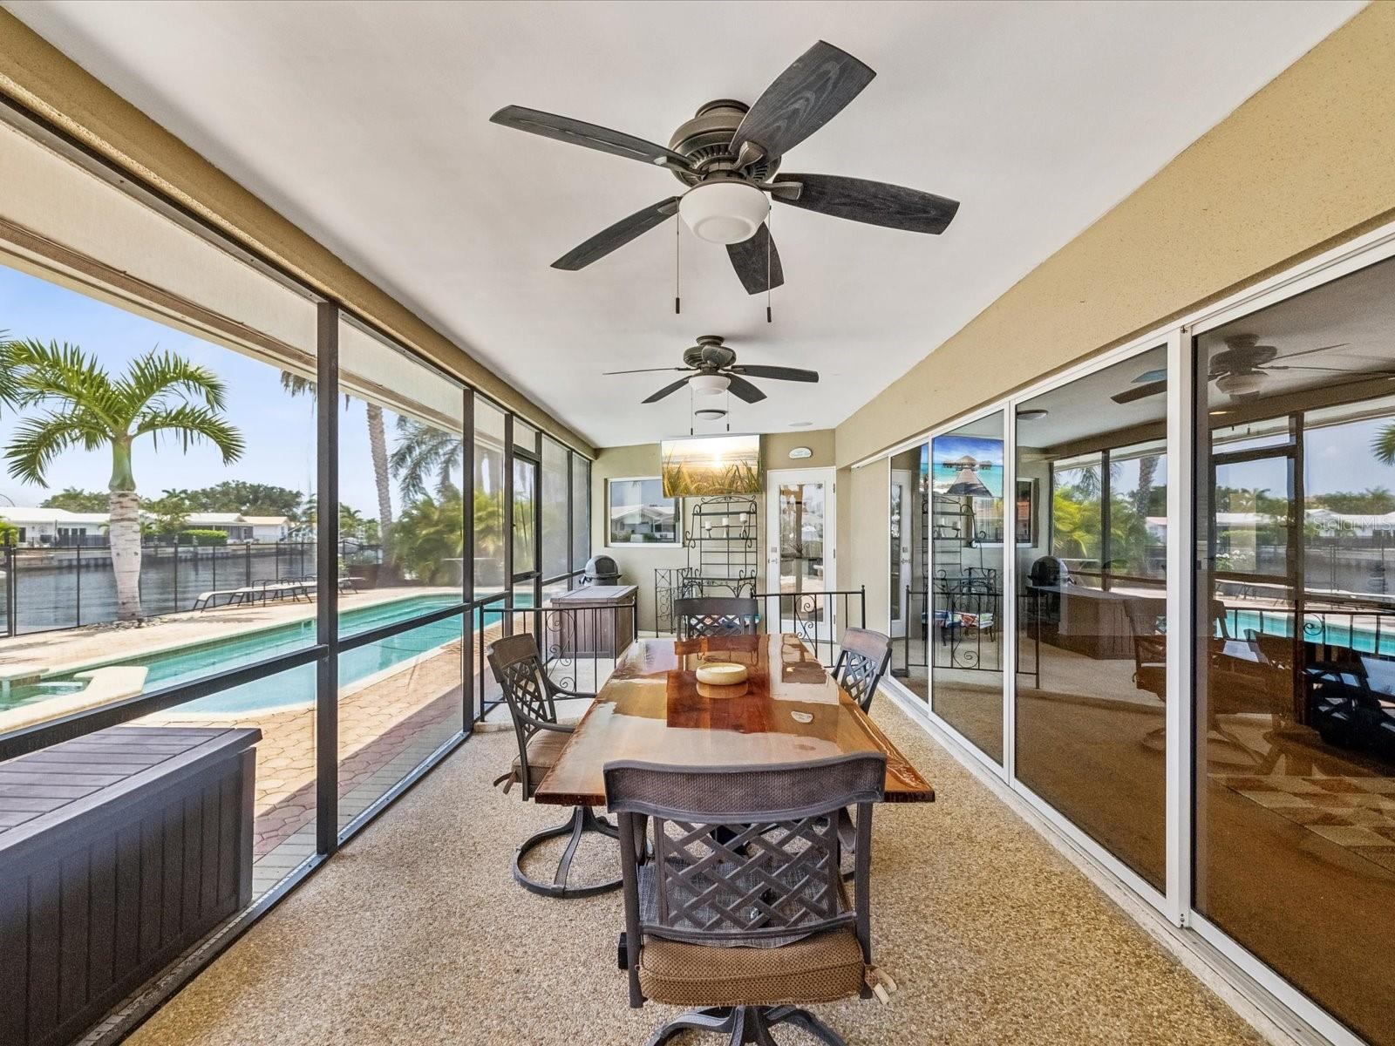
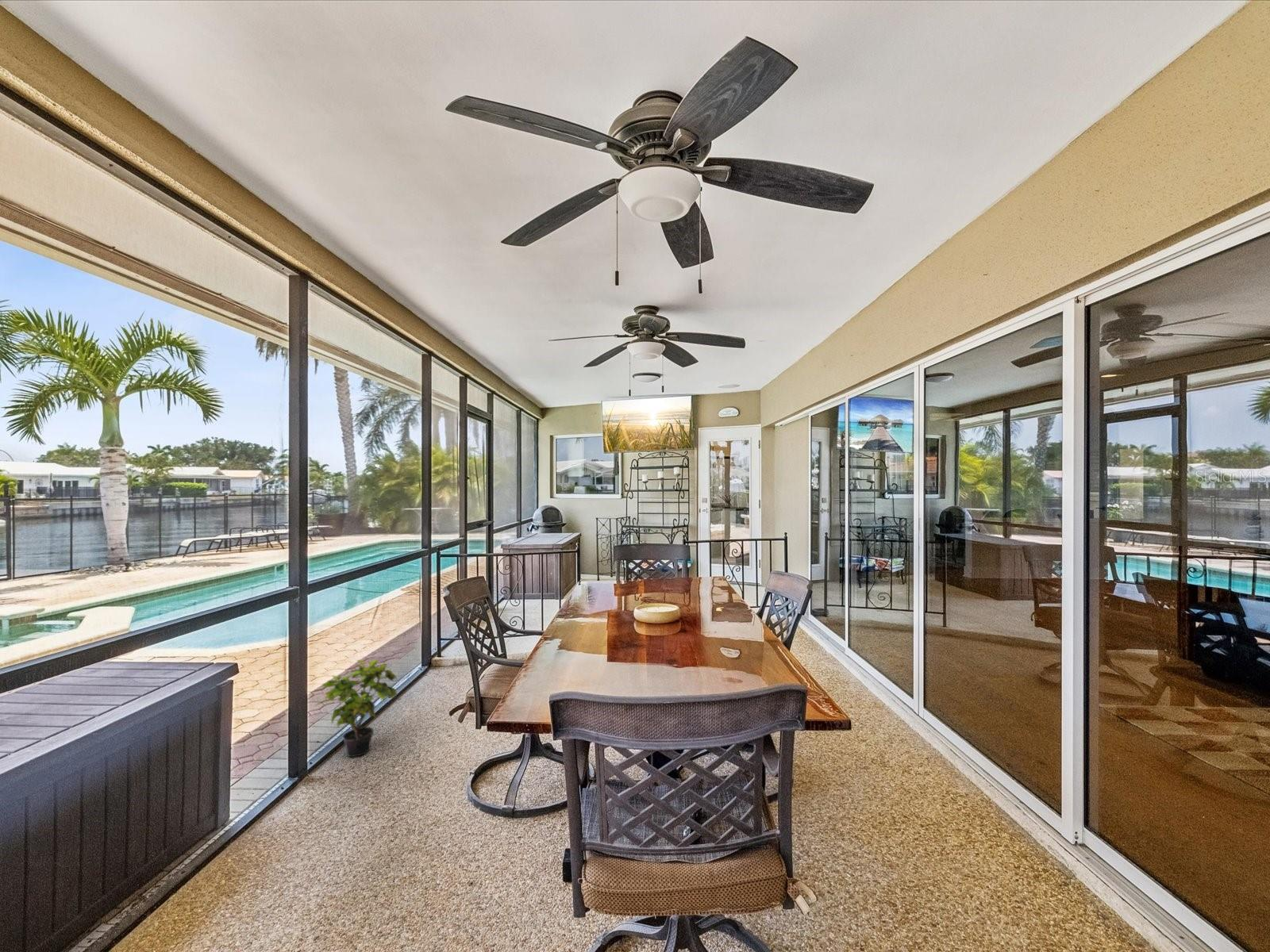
+ potted plant (360, 705)
